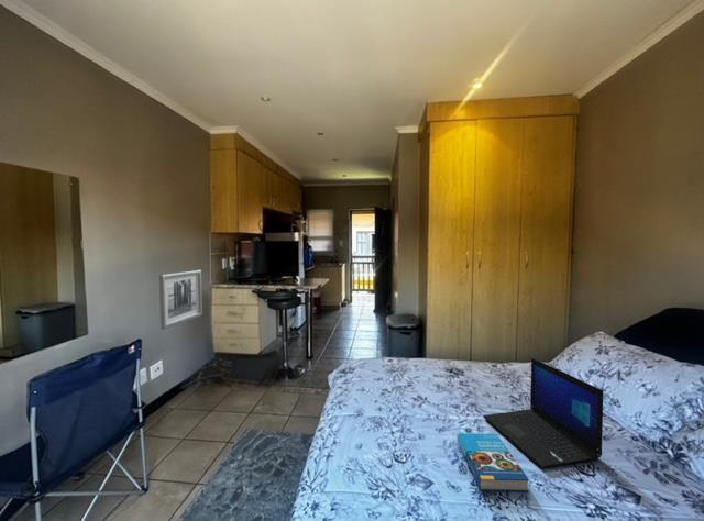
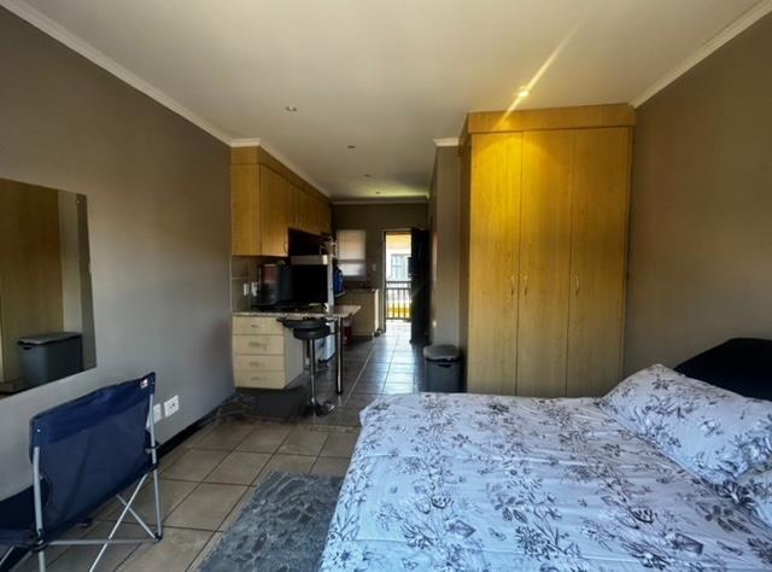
- laptop (537, 406)
- wall art (183, 297)
- book (488, 458)
